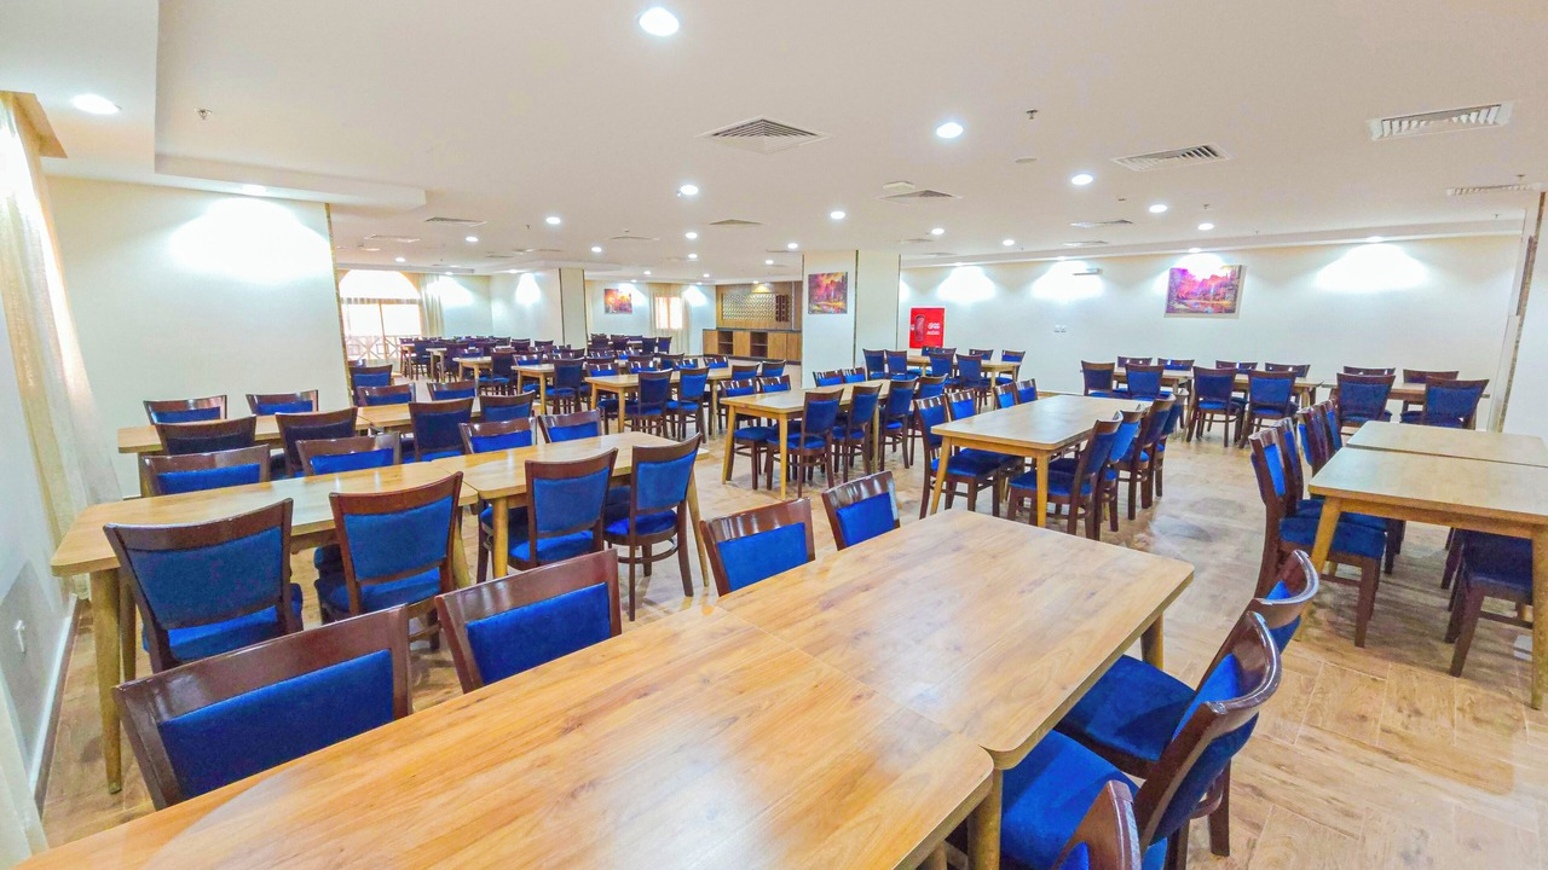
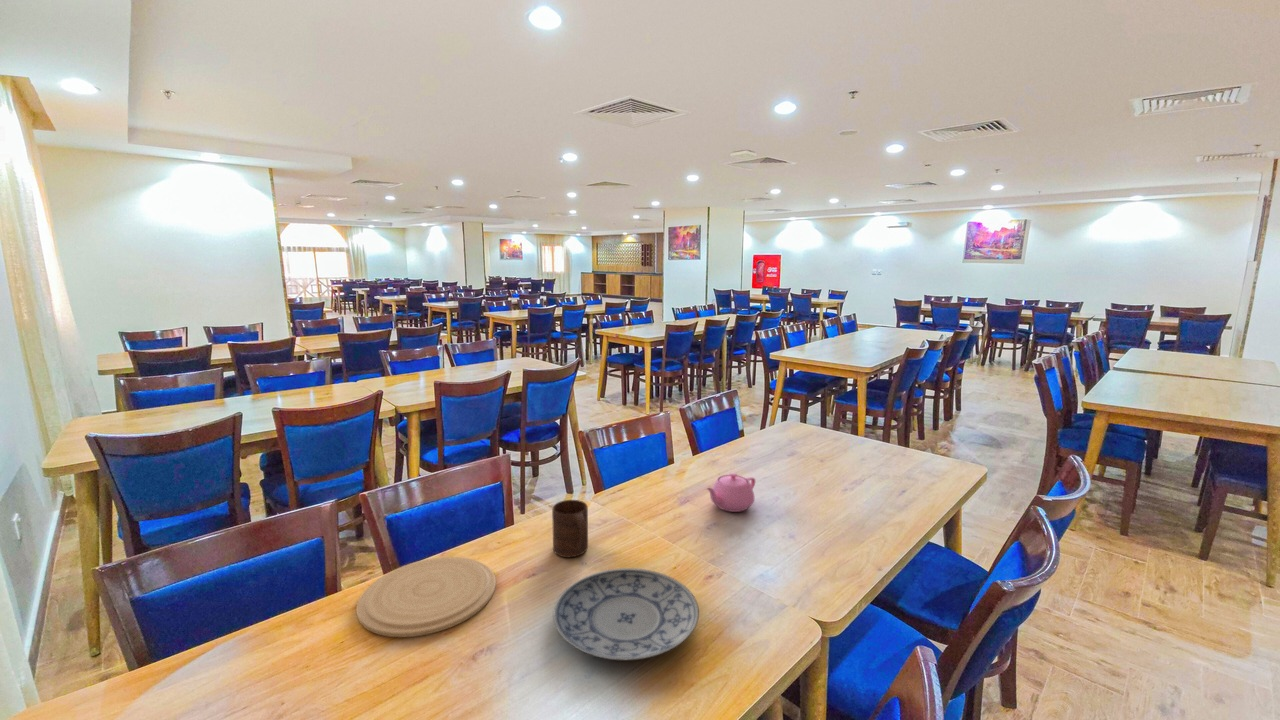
+ teapot (731, 490)
+ plate (429, 591)
+ plate (626, 614)
+ cup (574, 529)
